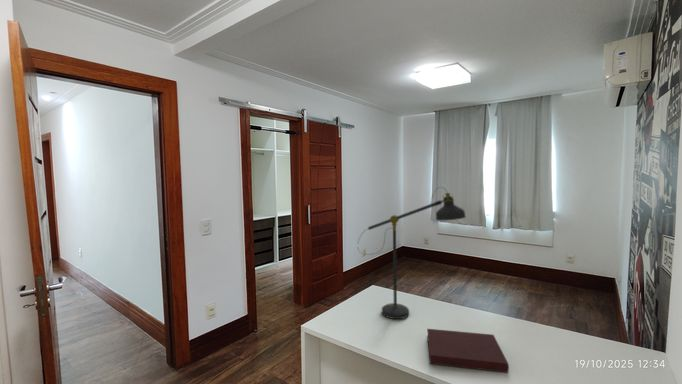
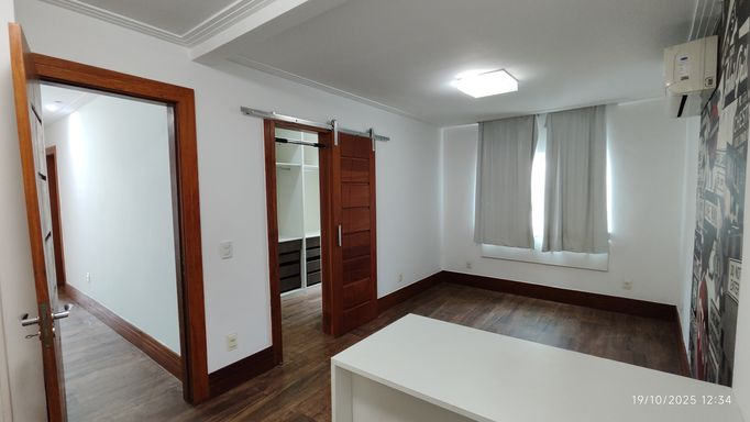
- notebook (463, 348)
- desk lamp (395, 251)
